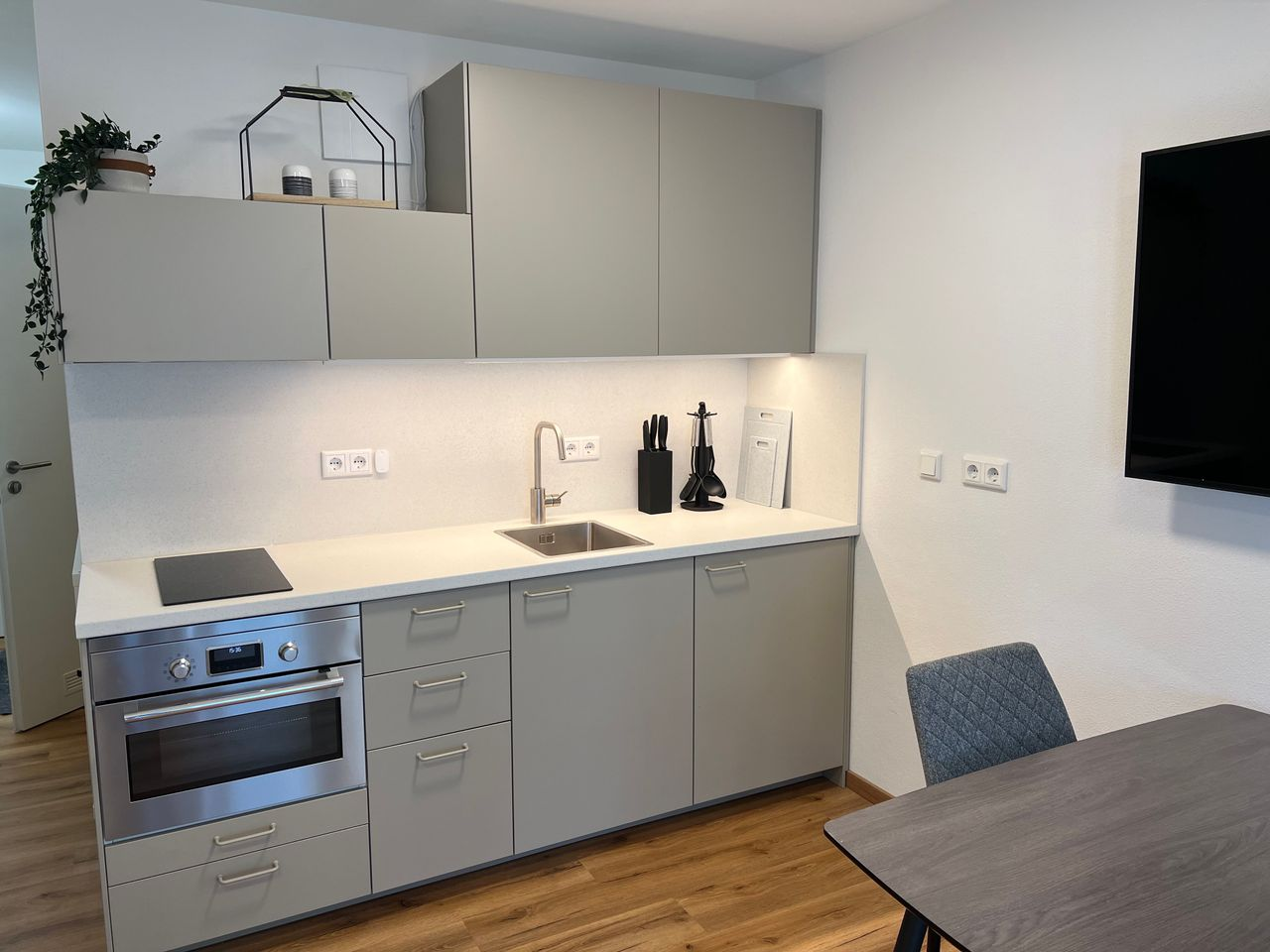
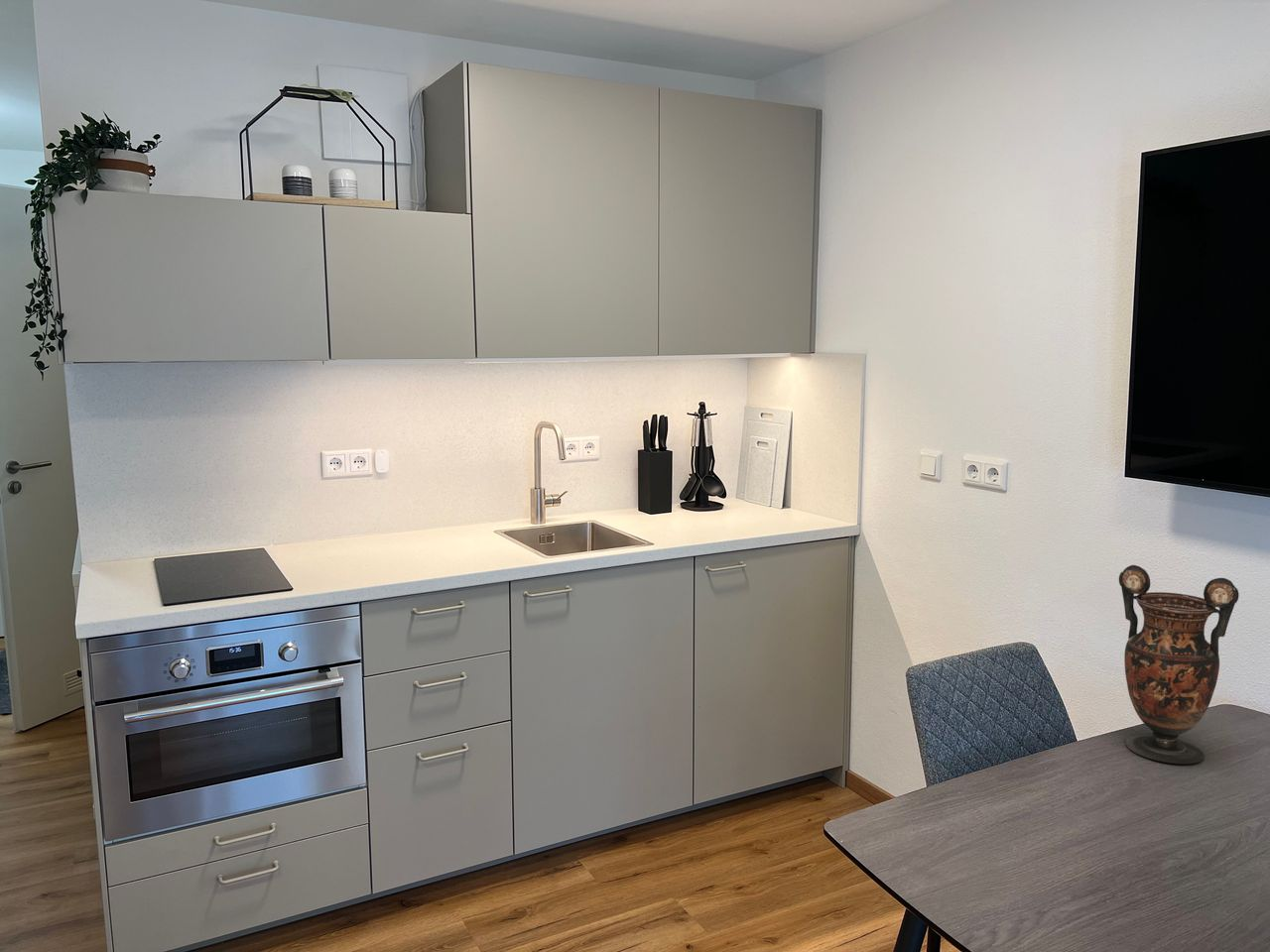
+ vase (1171, 661)
